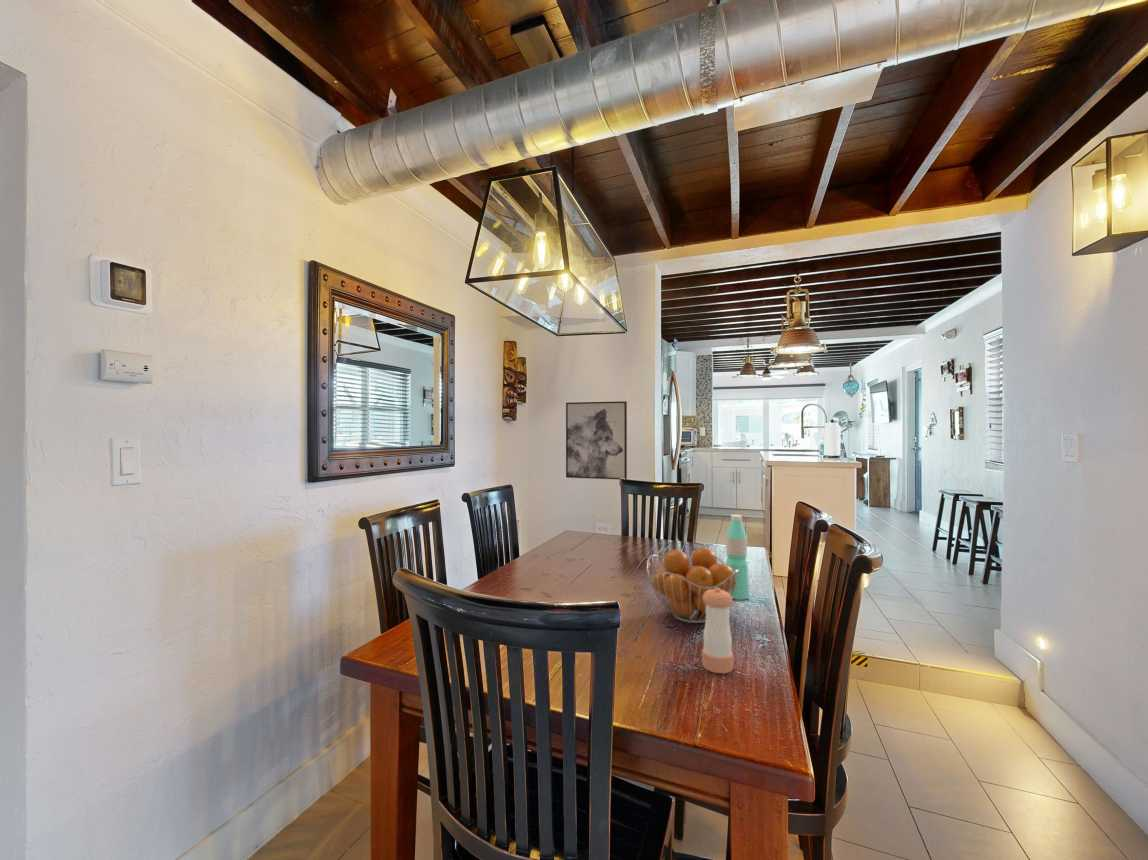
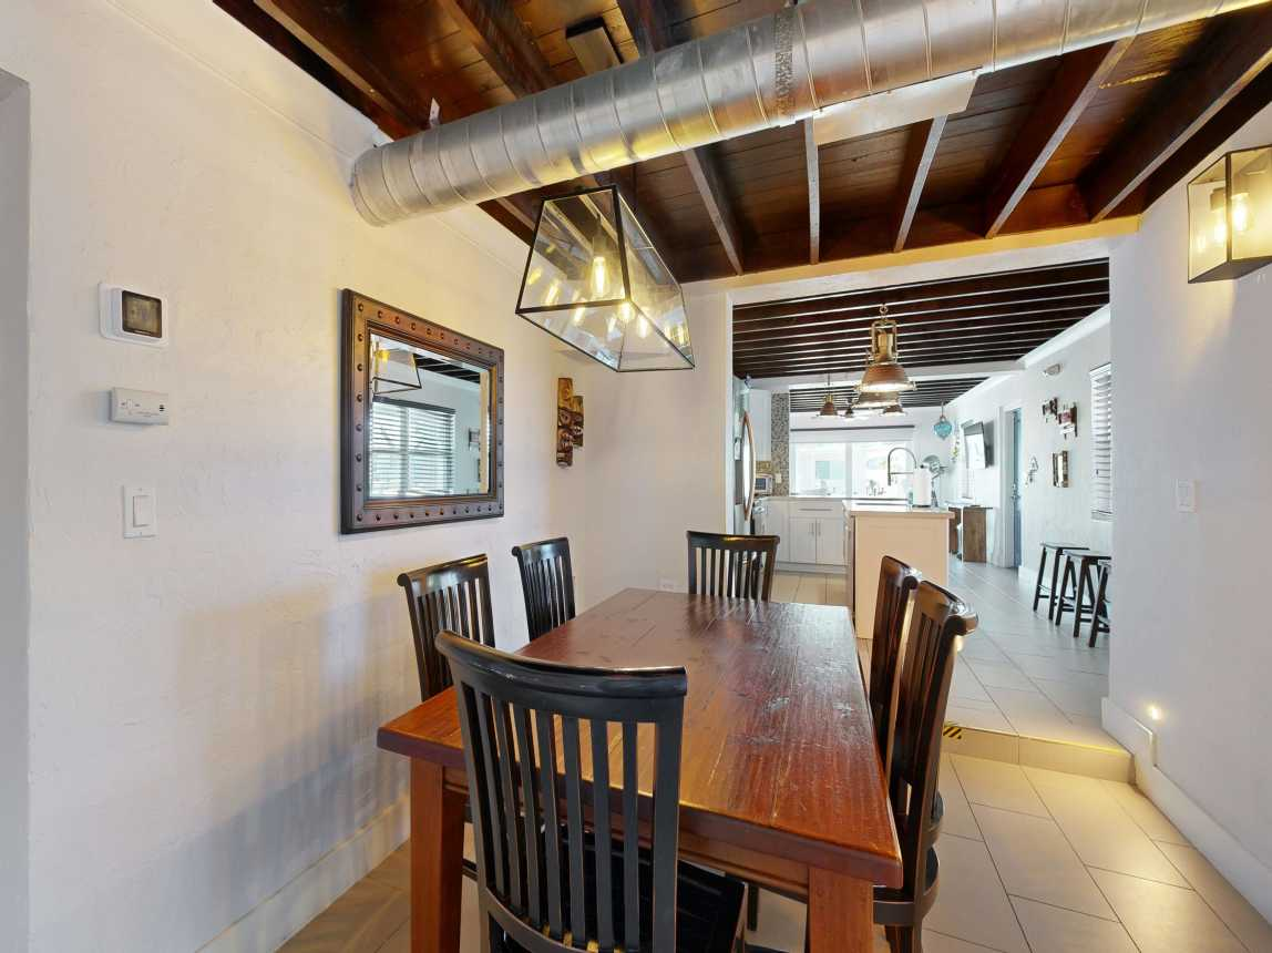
- fruit basket (691, 582)
- pepper shaker (717, 626)
- water bottle (736, 555)
- wall art (595, 440)
